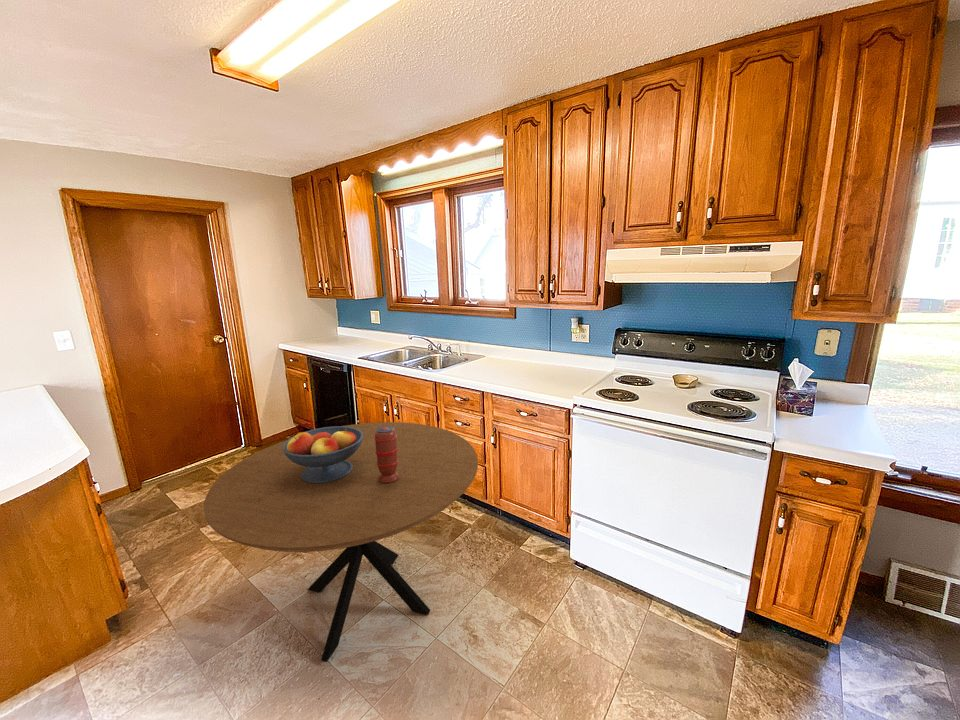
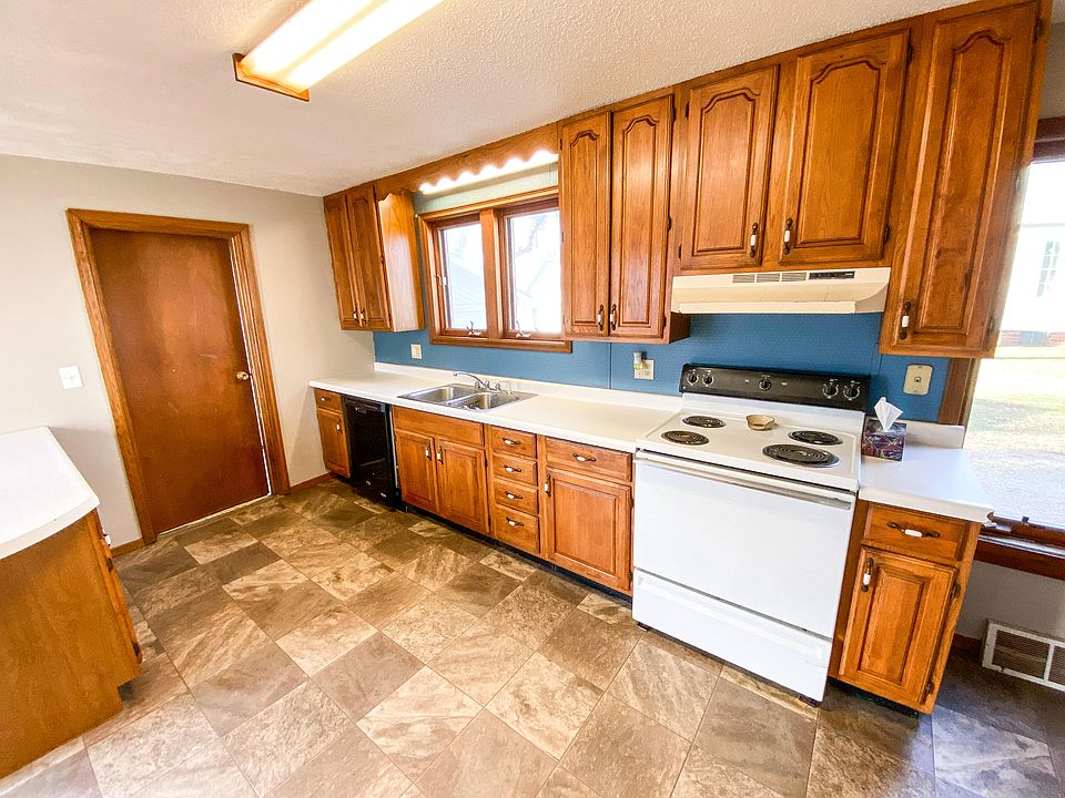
- spice grinder (386, 453)
- fruit bowl (325, 449)
- dining table (360, 535)
